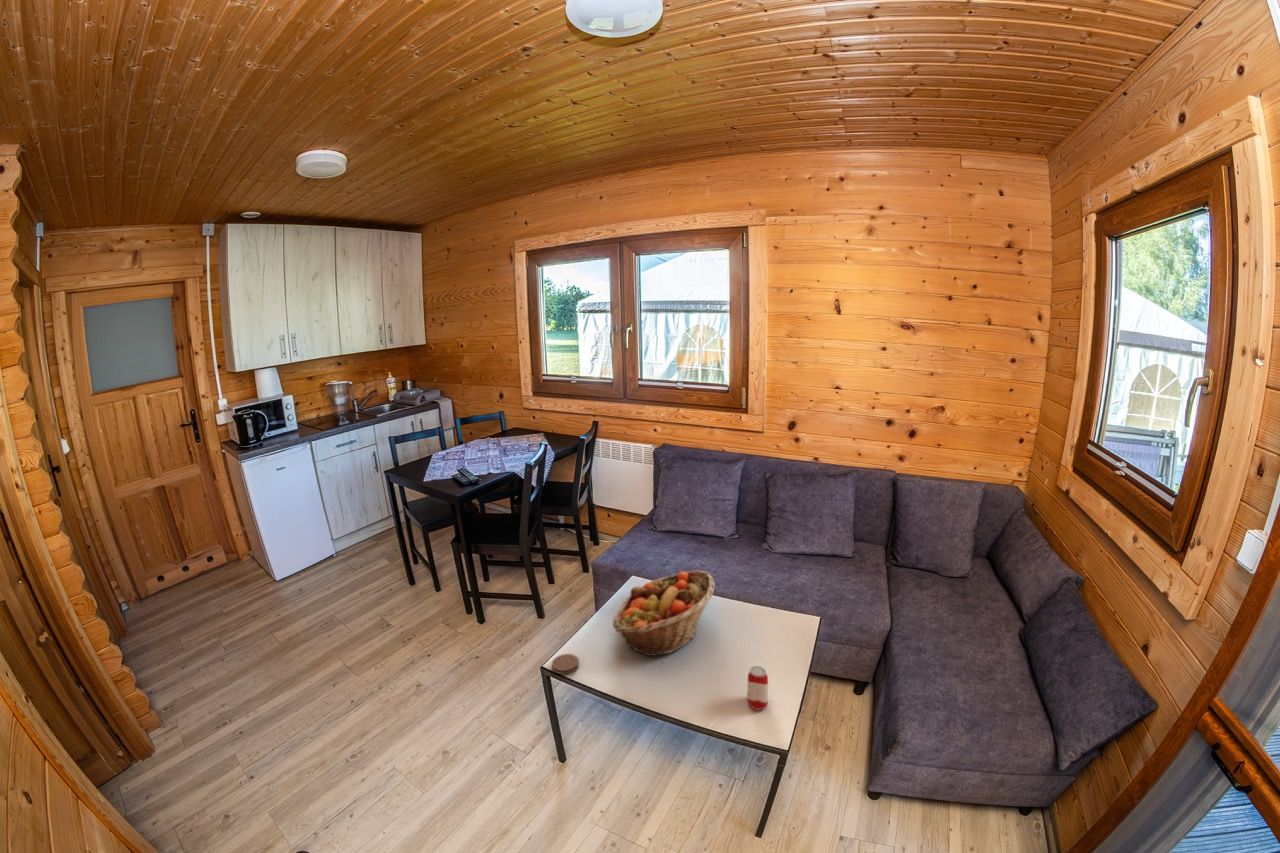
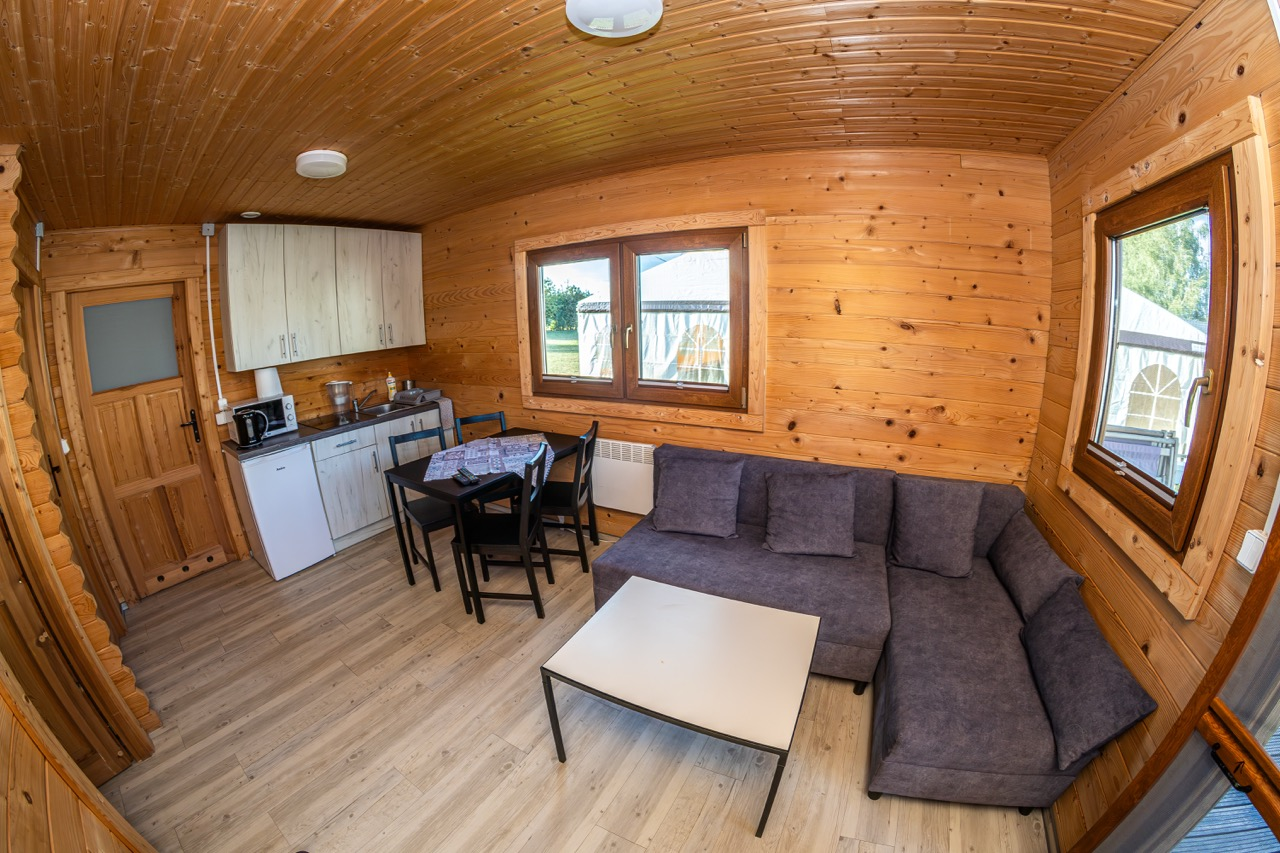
- fruit basket (665, 607)
- coaster (565, 663)
- beverage can (757, 687)
